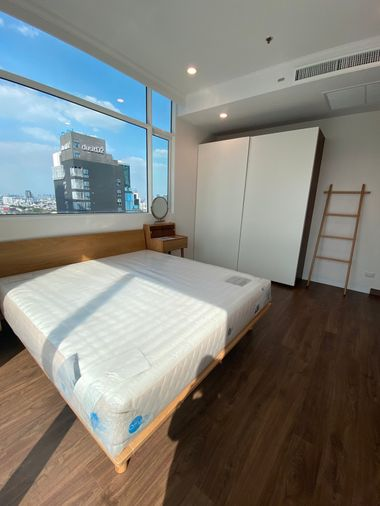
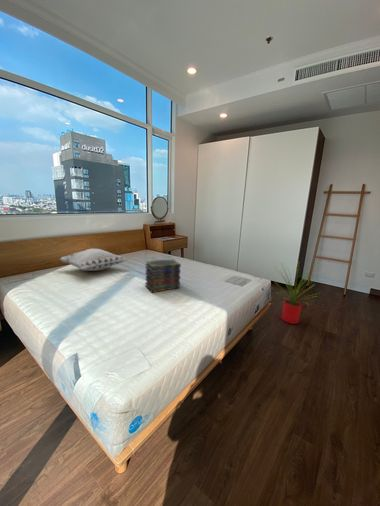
+ decorative pillow (93, 259)
+ book stack (162, 274)
+ house plant (293, 292)
